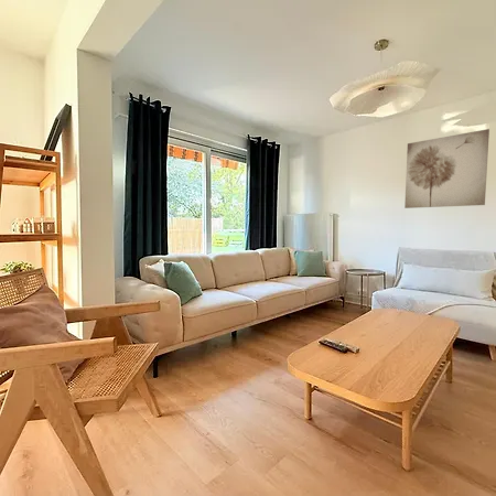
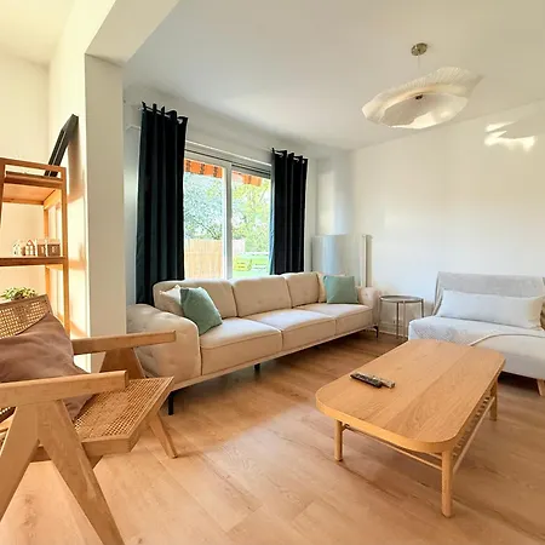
- wall art (443, 172)
